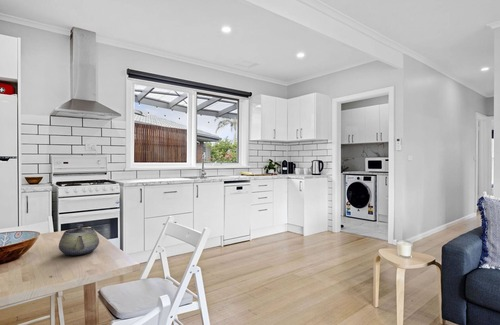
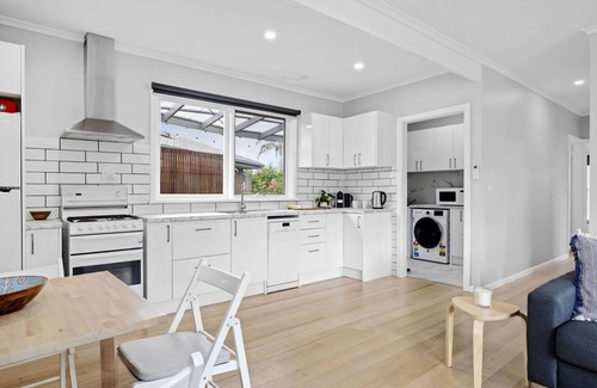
- teapot (79, 238)
